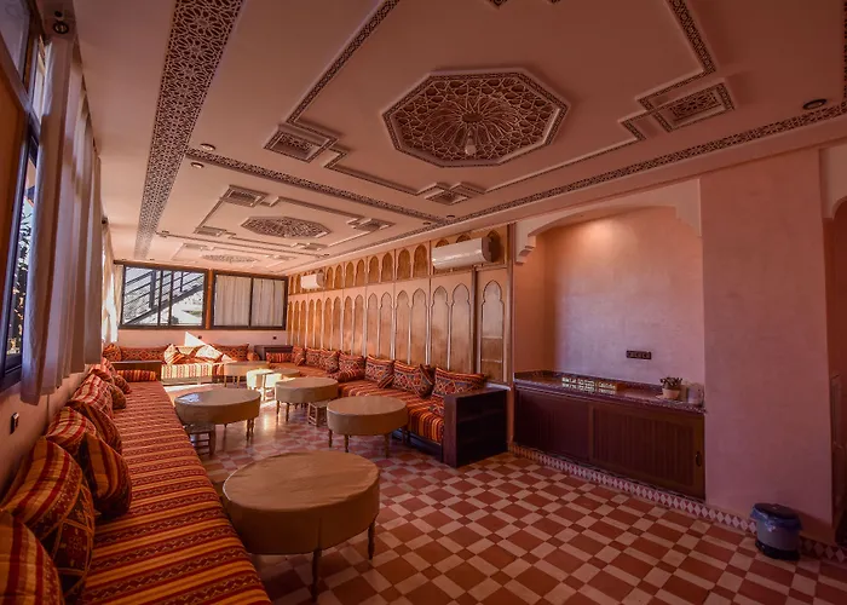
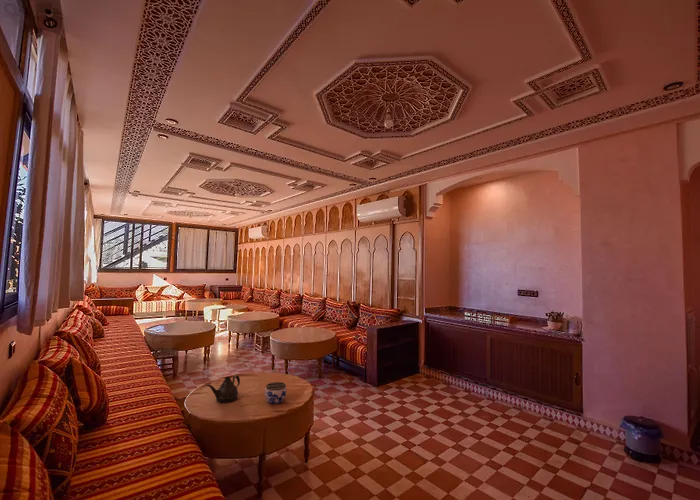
+ teapot (222, 389)
+ jar (275, 392)
